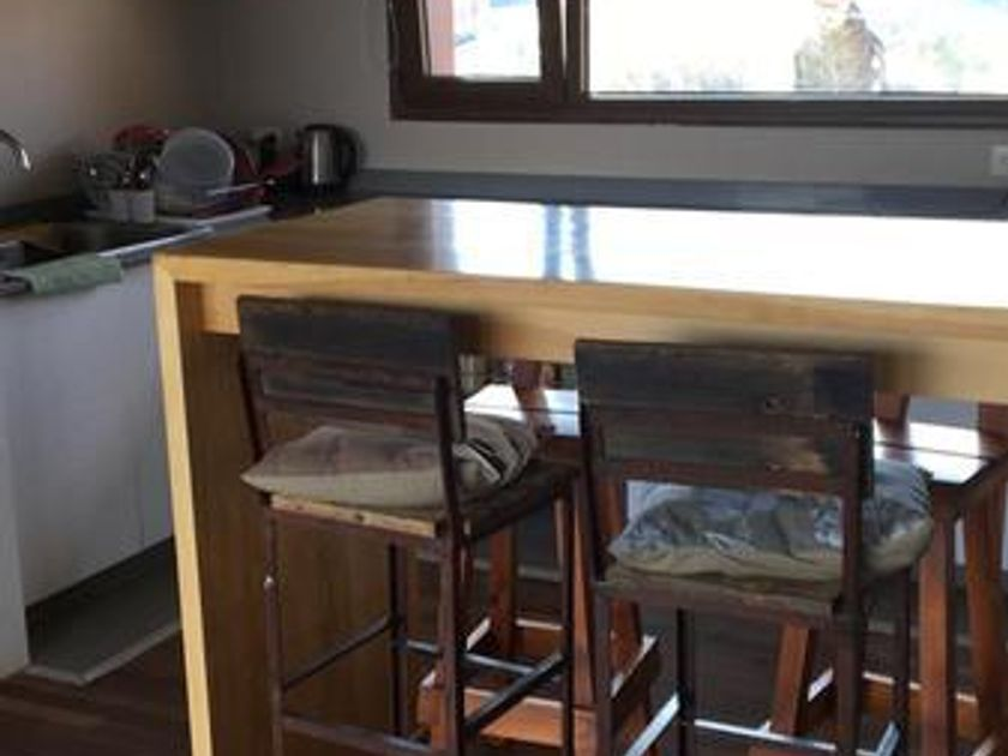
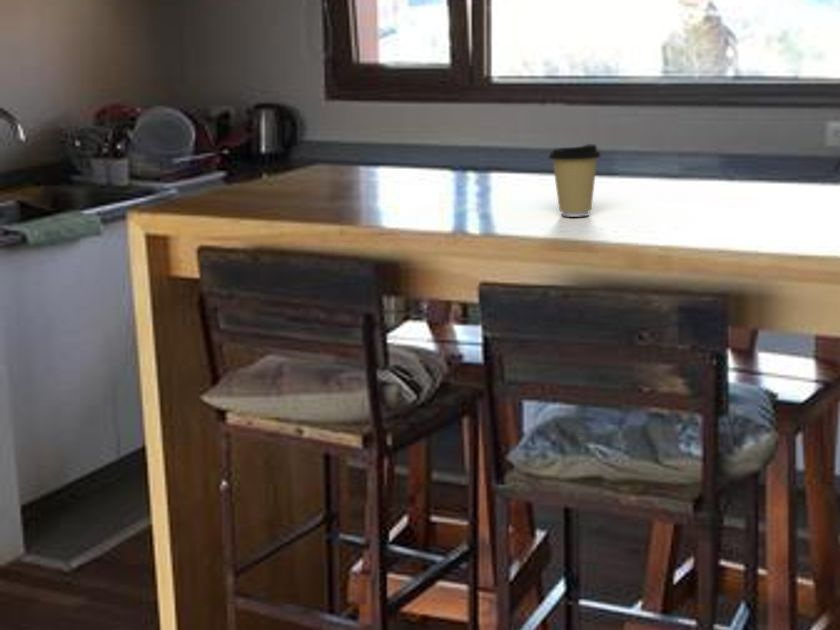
+ coffee cup (575, 180)
